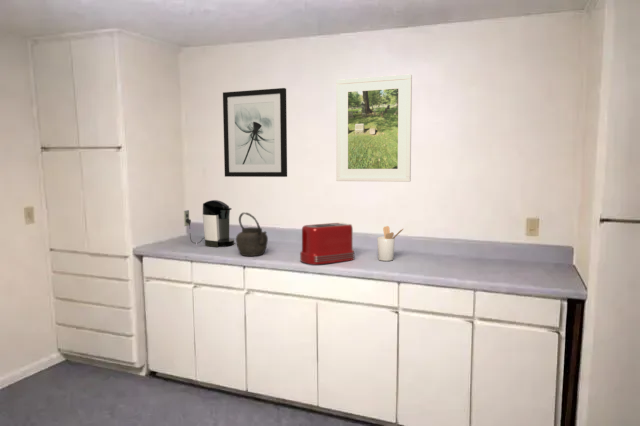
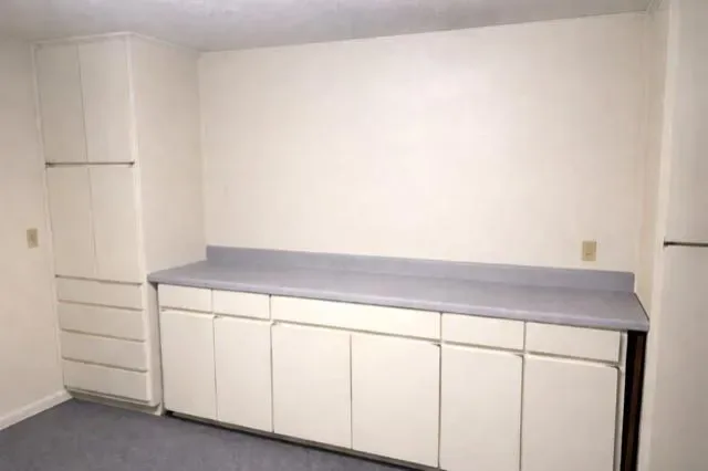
- kettle (253, 233)
- toaster (327, 242)
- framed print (372, 129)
- coffee maker (212, 223)
- utensil holder (390, 243)
- wall art (254, 133)
